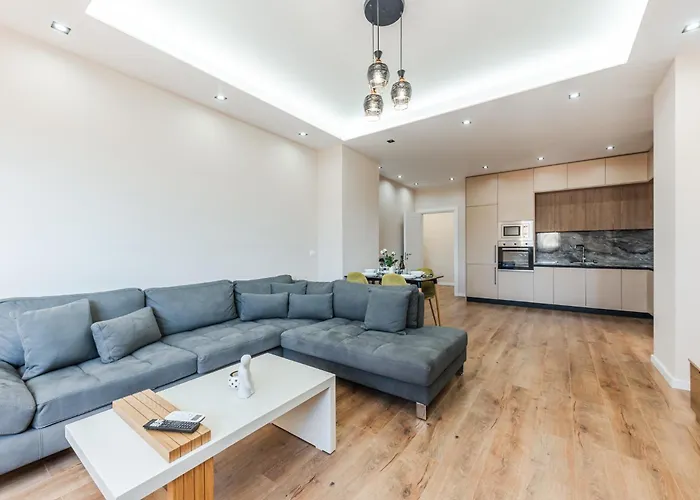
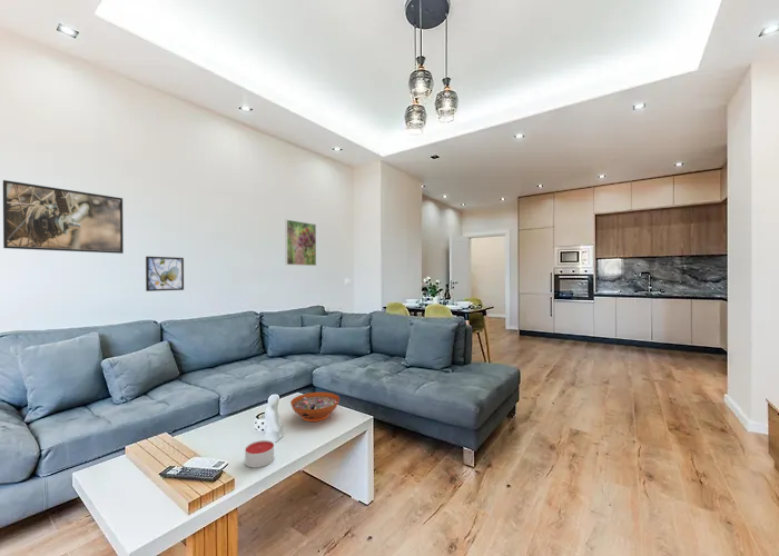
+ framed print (69, 220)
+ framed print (300, 244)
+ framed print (165, 274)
+ decorative bowl (315, 407)
+ candle (259, 453)
